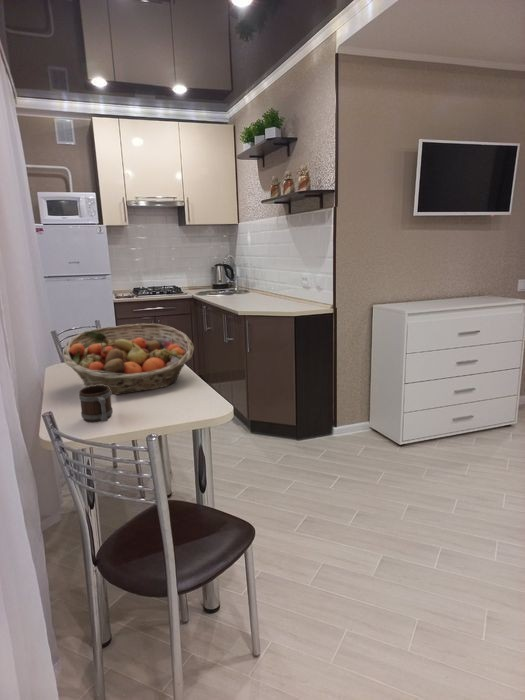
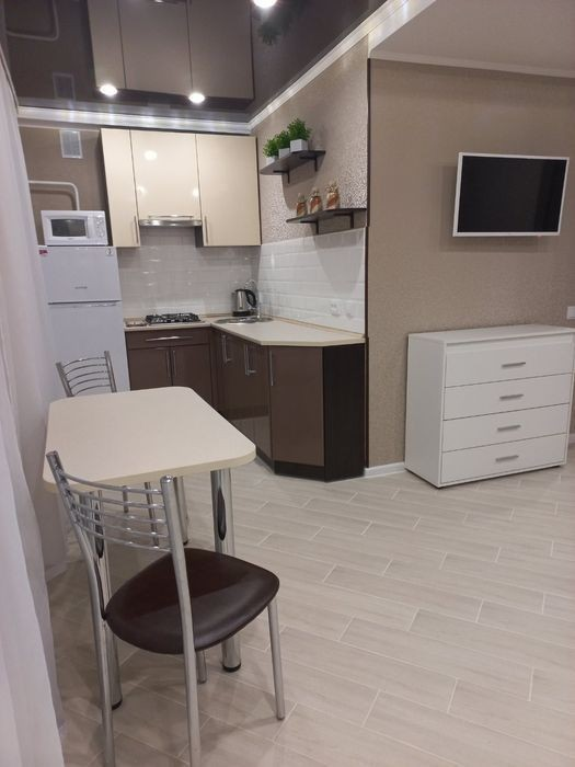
- fruit basket (131, 357)
- mug (97, 405)
